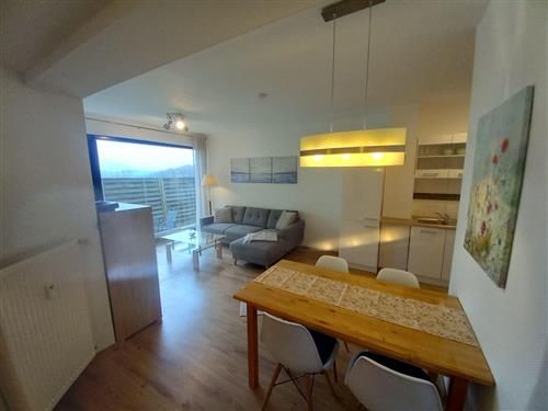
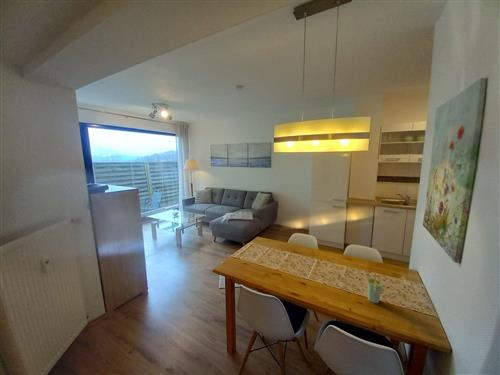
+ cup (374, 289)
